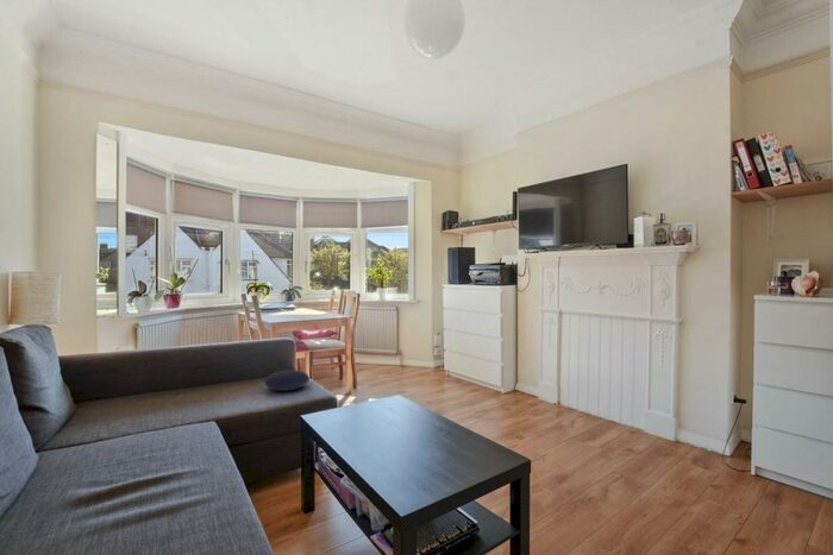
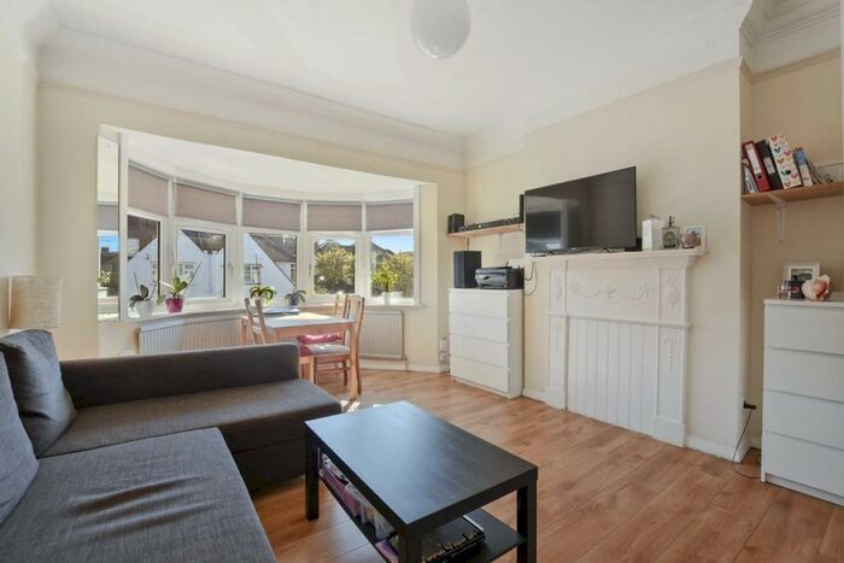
- cushion (287, 379)
